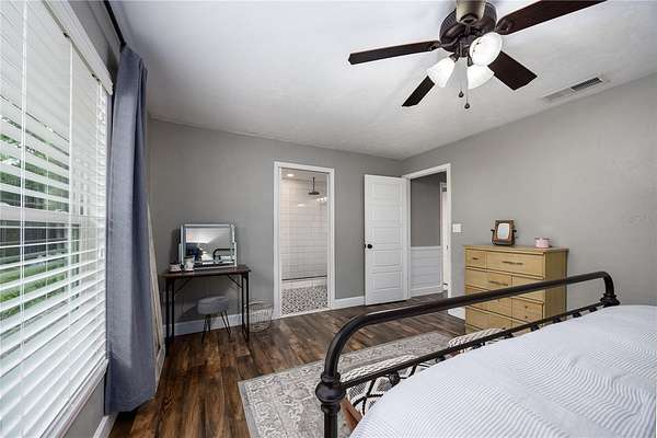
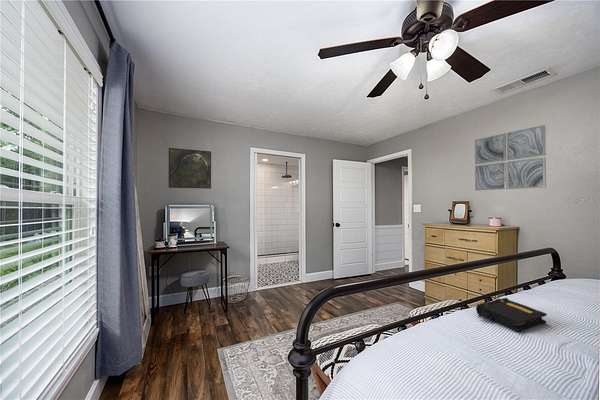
+ wall art (505, 160)
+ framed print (190, 168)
+ book (506, 312)
